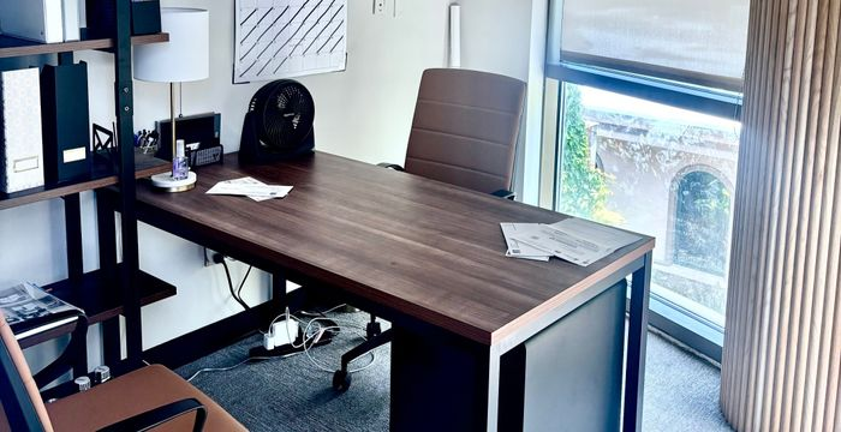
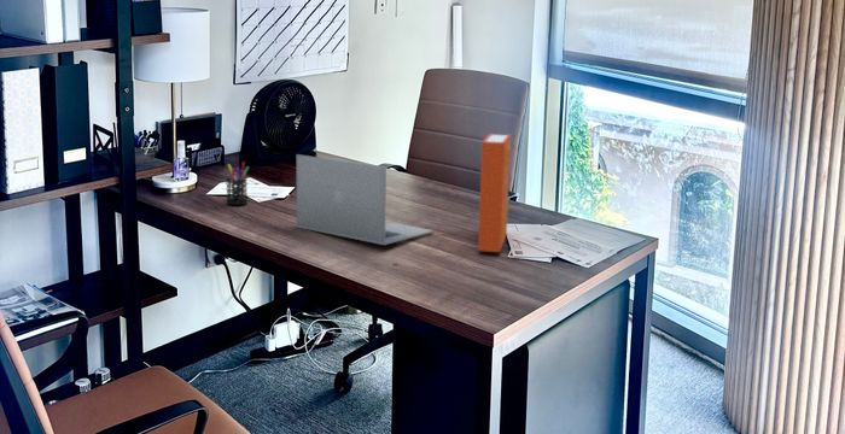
+ book (495, 190)
+ laptop (365, 193)
+ pen holder (239, 182)
